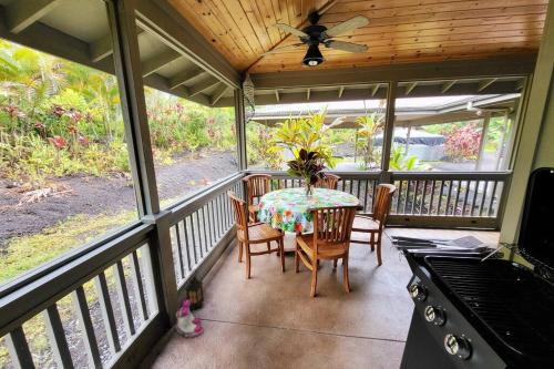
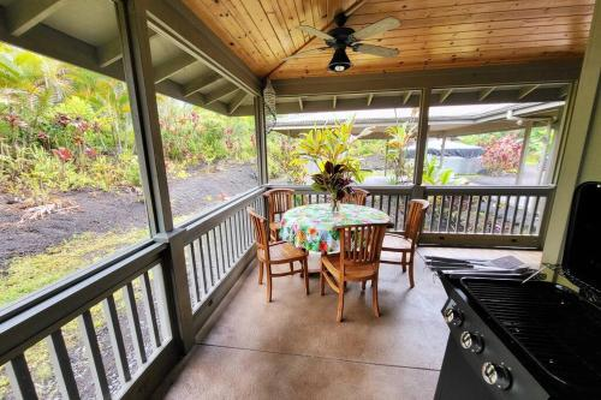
- boots (187, 316)
- lantern (194, 288)
